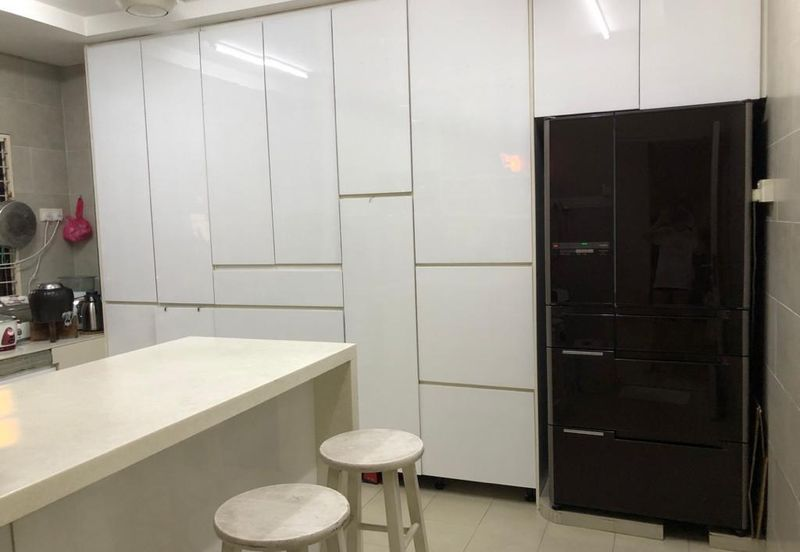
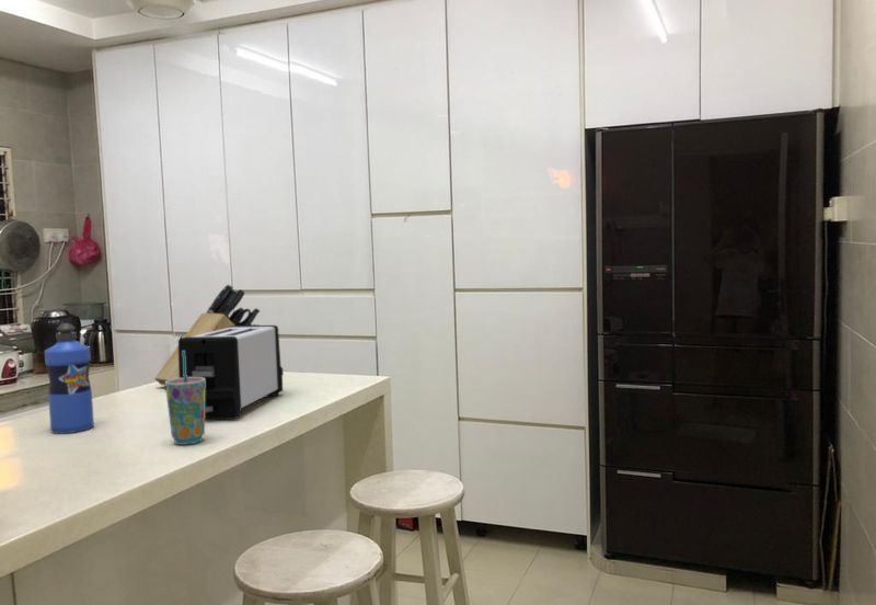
+ toaster (232, 368)
+ knife block (210, 331)
+ cup (186, 396)
+ water bottle (69, 376)
